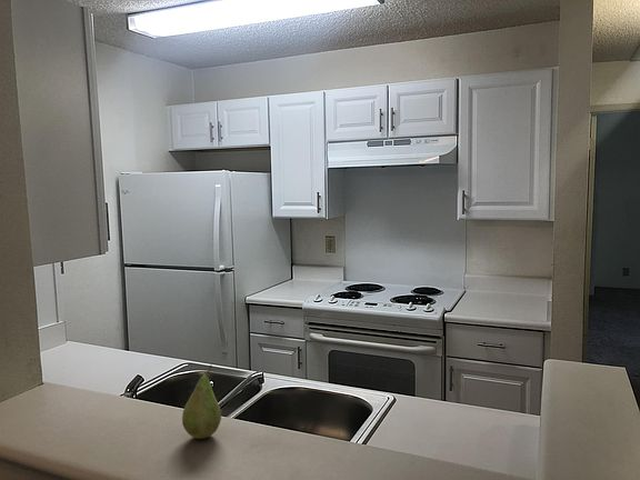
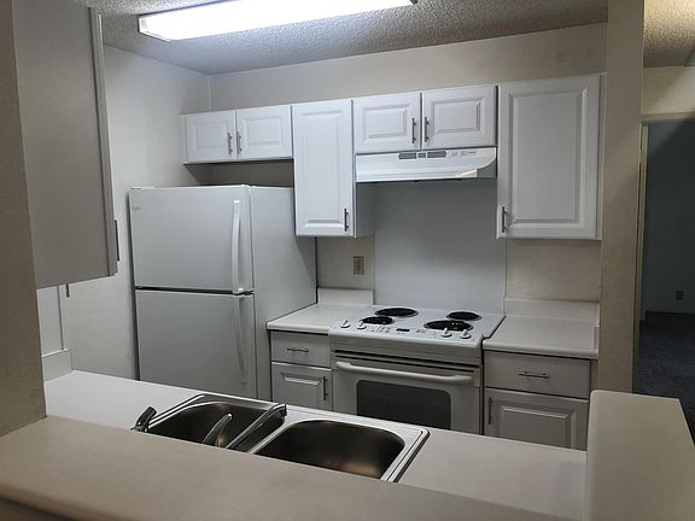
- fruit (201, 402)
